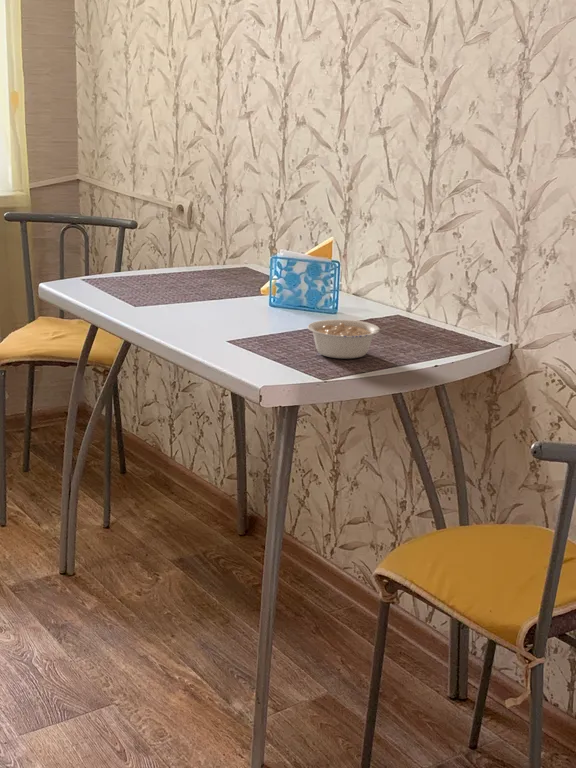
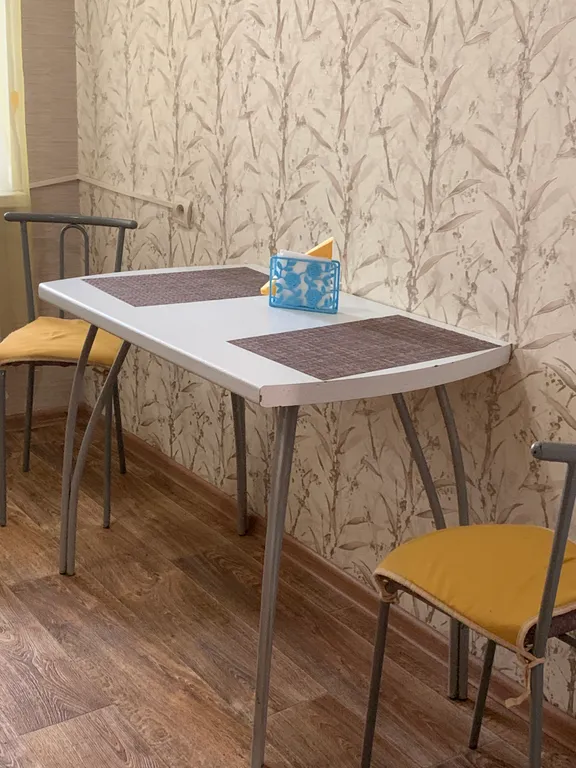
- legume (345, 337)
